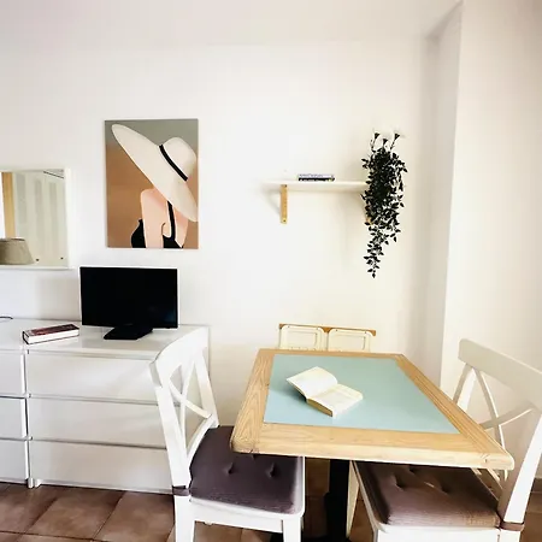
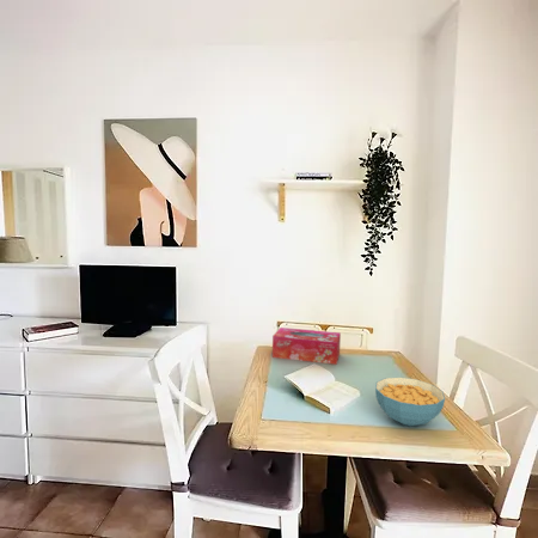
+ cereal bowl (408, 405)
+ tissue box (306, 344)
